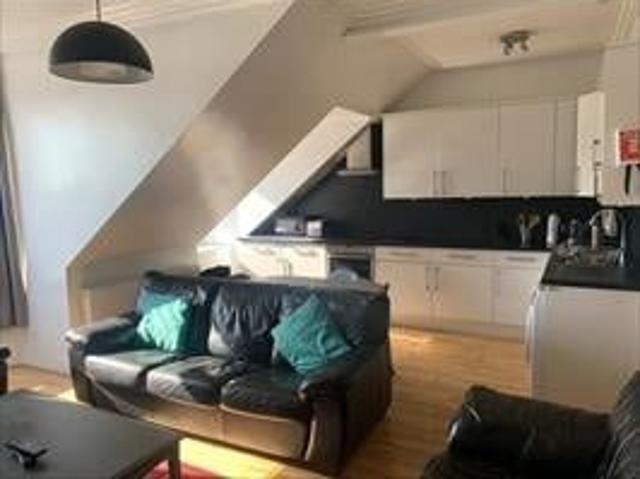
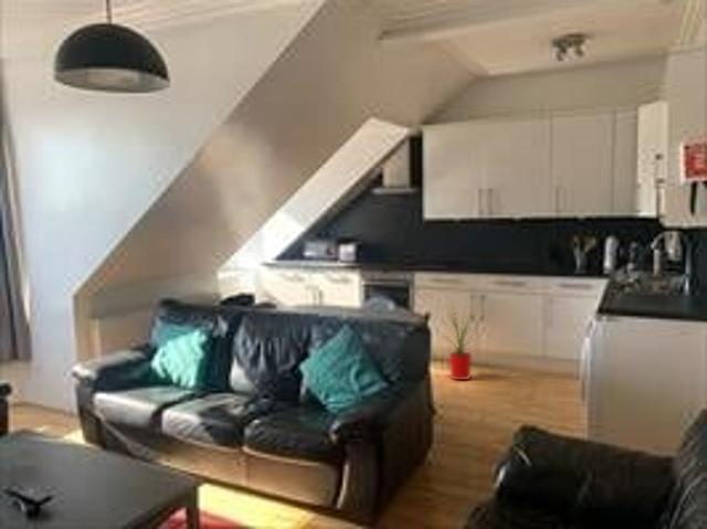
+ house plant (460, 339)
